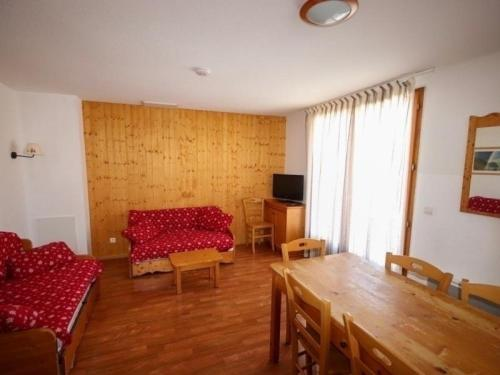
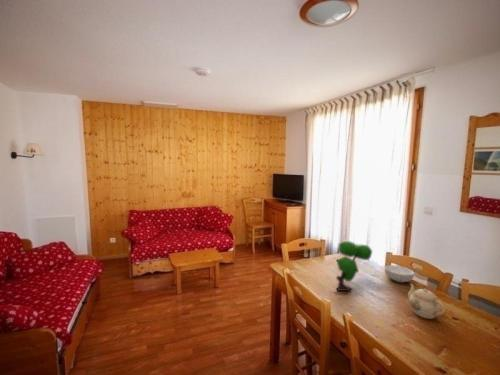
+ plant (352, 264)
+ teapot (425, 301)
+ cereal bowl (398, 274)
